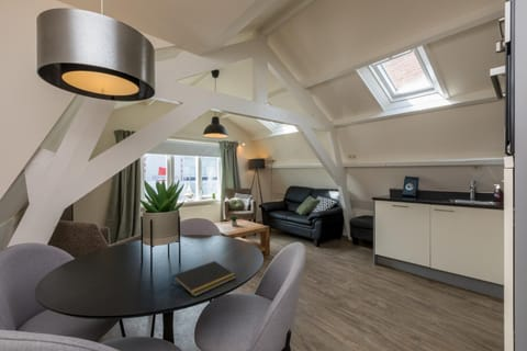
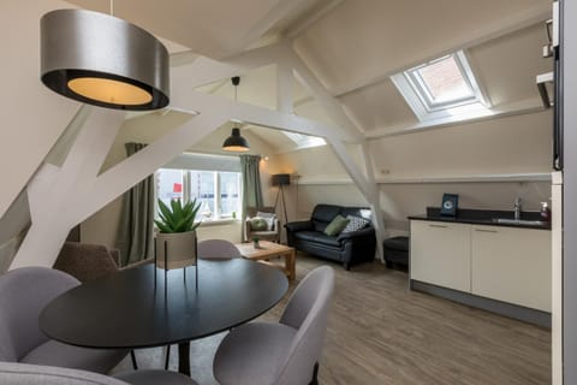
- notepad (205, 276)
